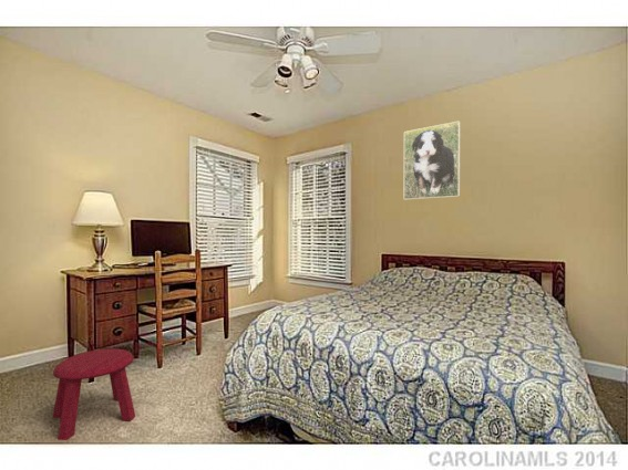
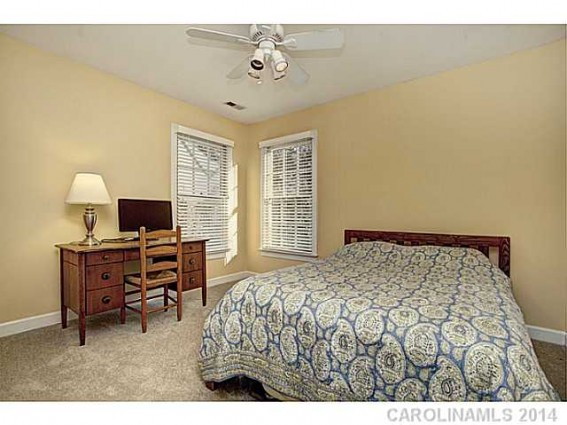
- stool (93, 377)
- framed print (430, 161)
